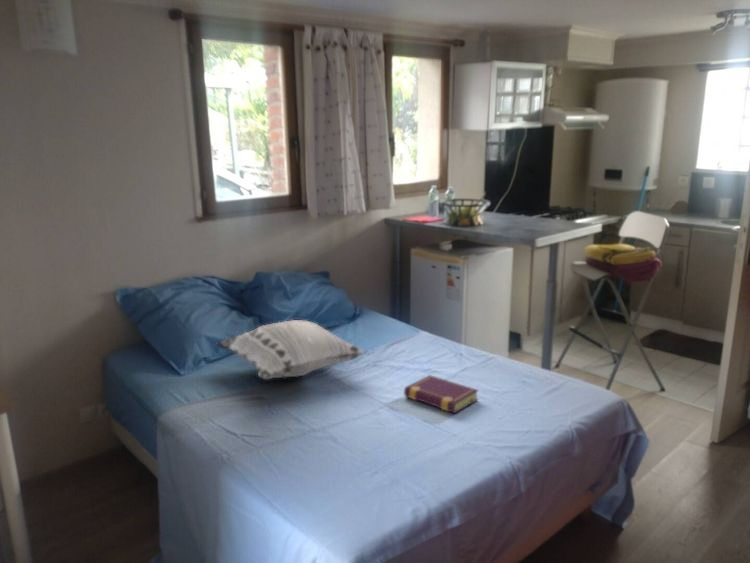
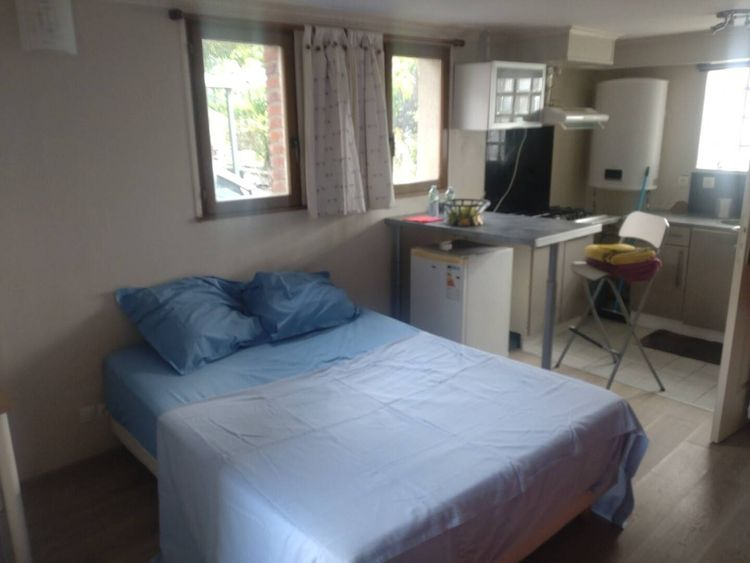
- decorative pillow (289, 347)
- book (441, 393)
